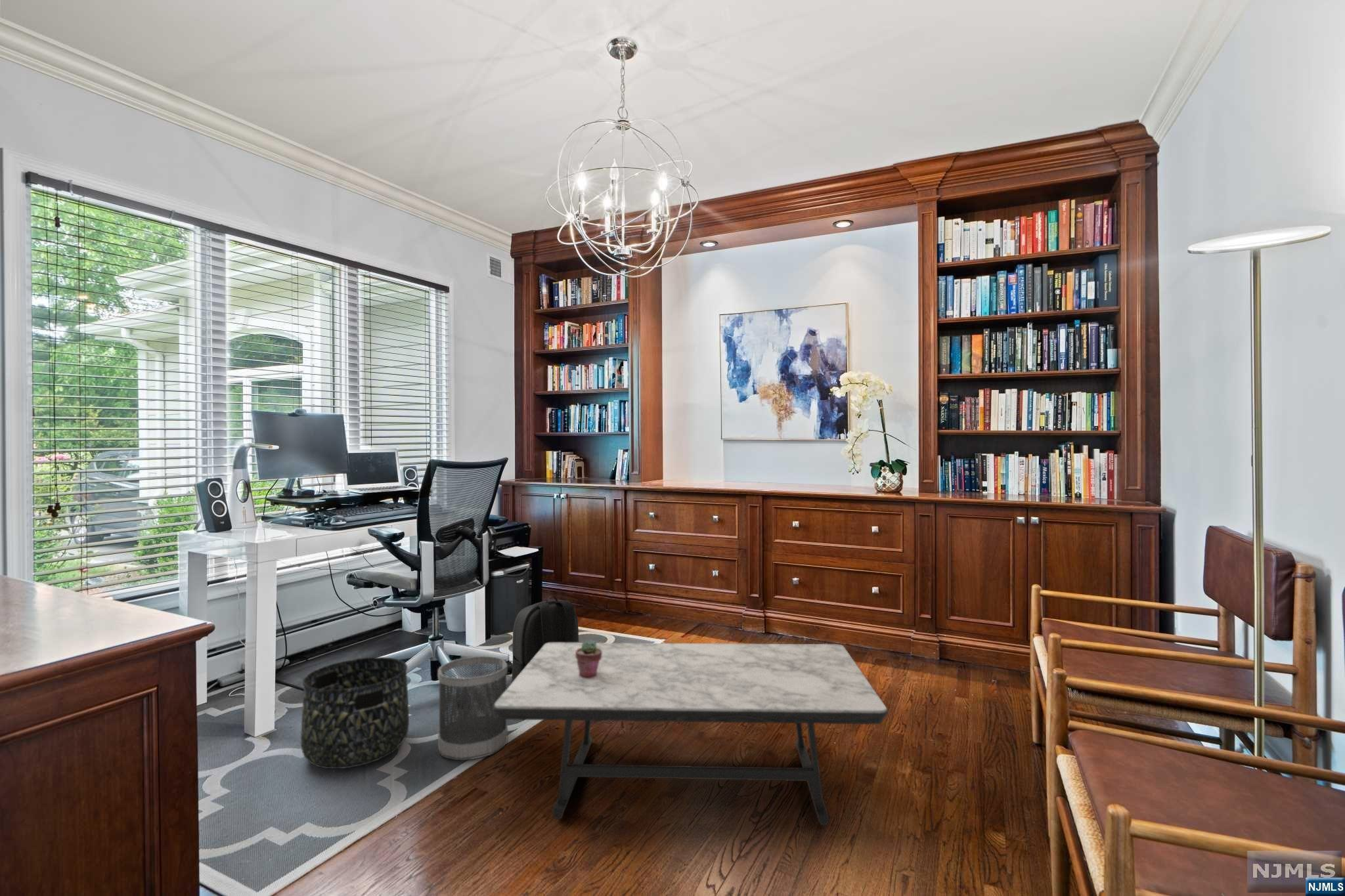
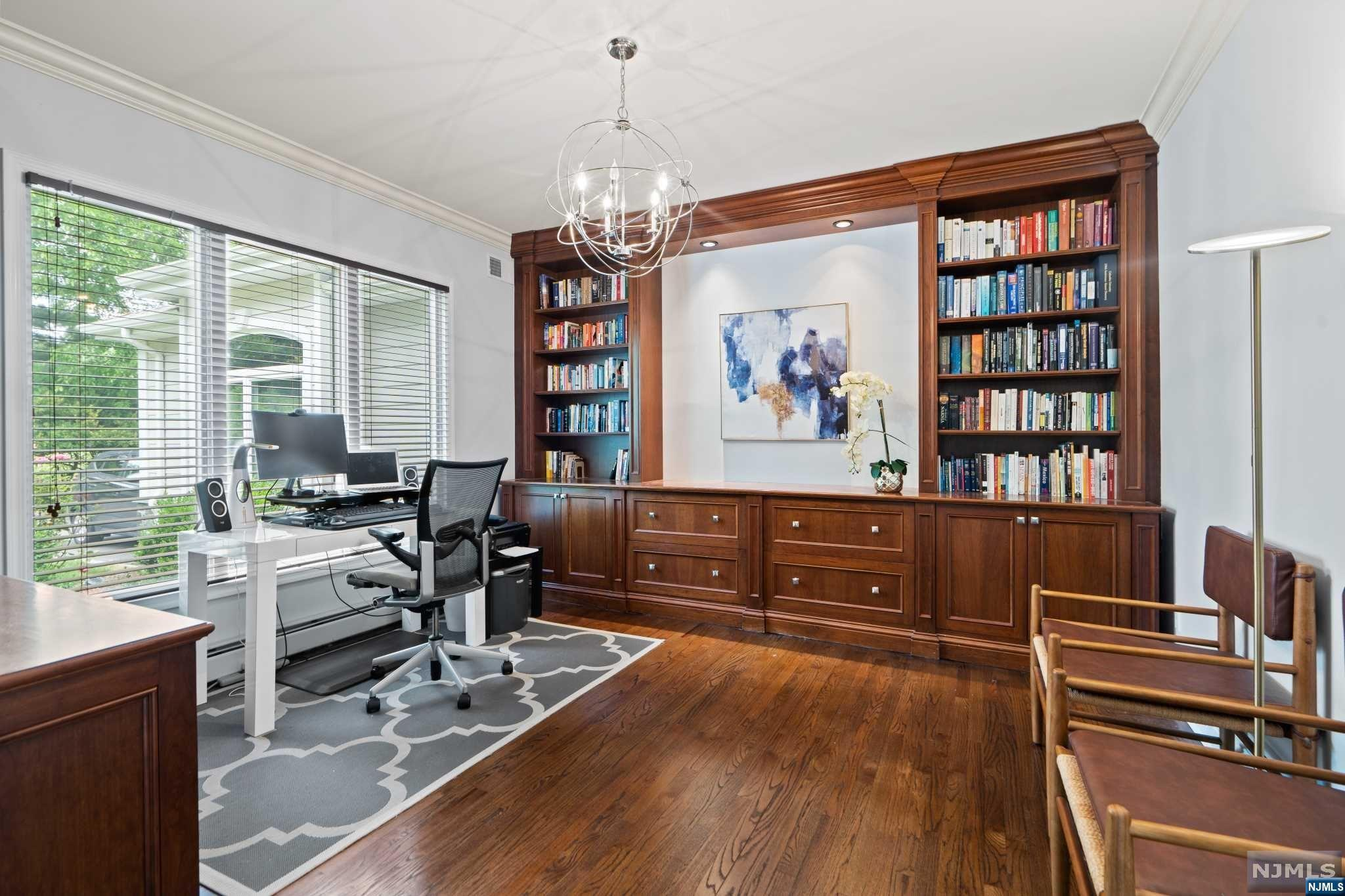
- potted succulent (588, 656)
- basket (357, 712)
- backpack (548, 643)
- wastebasket (473, 705)
- coffee table (690, 721)
